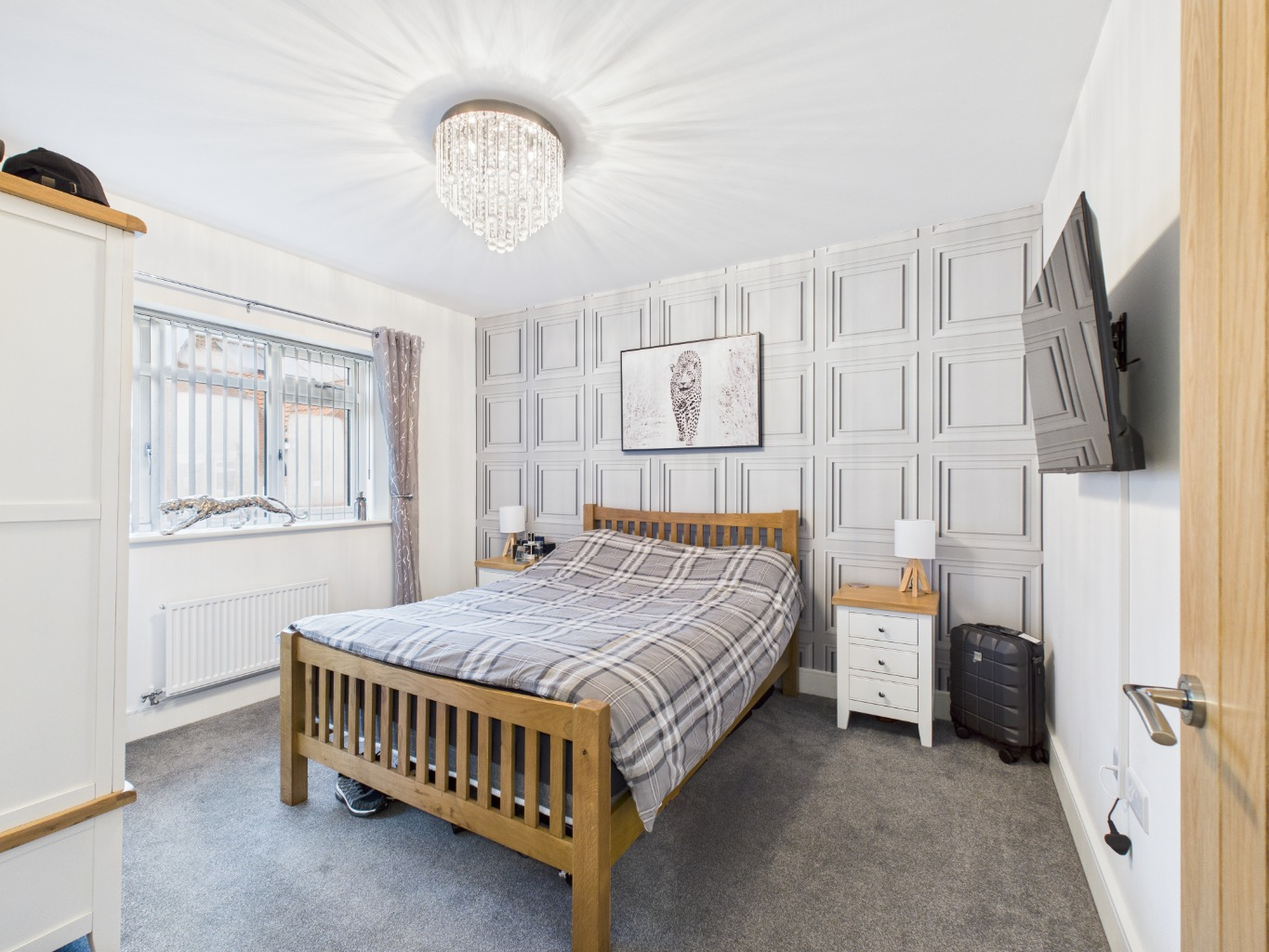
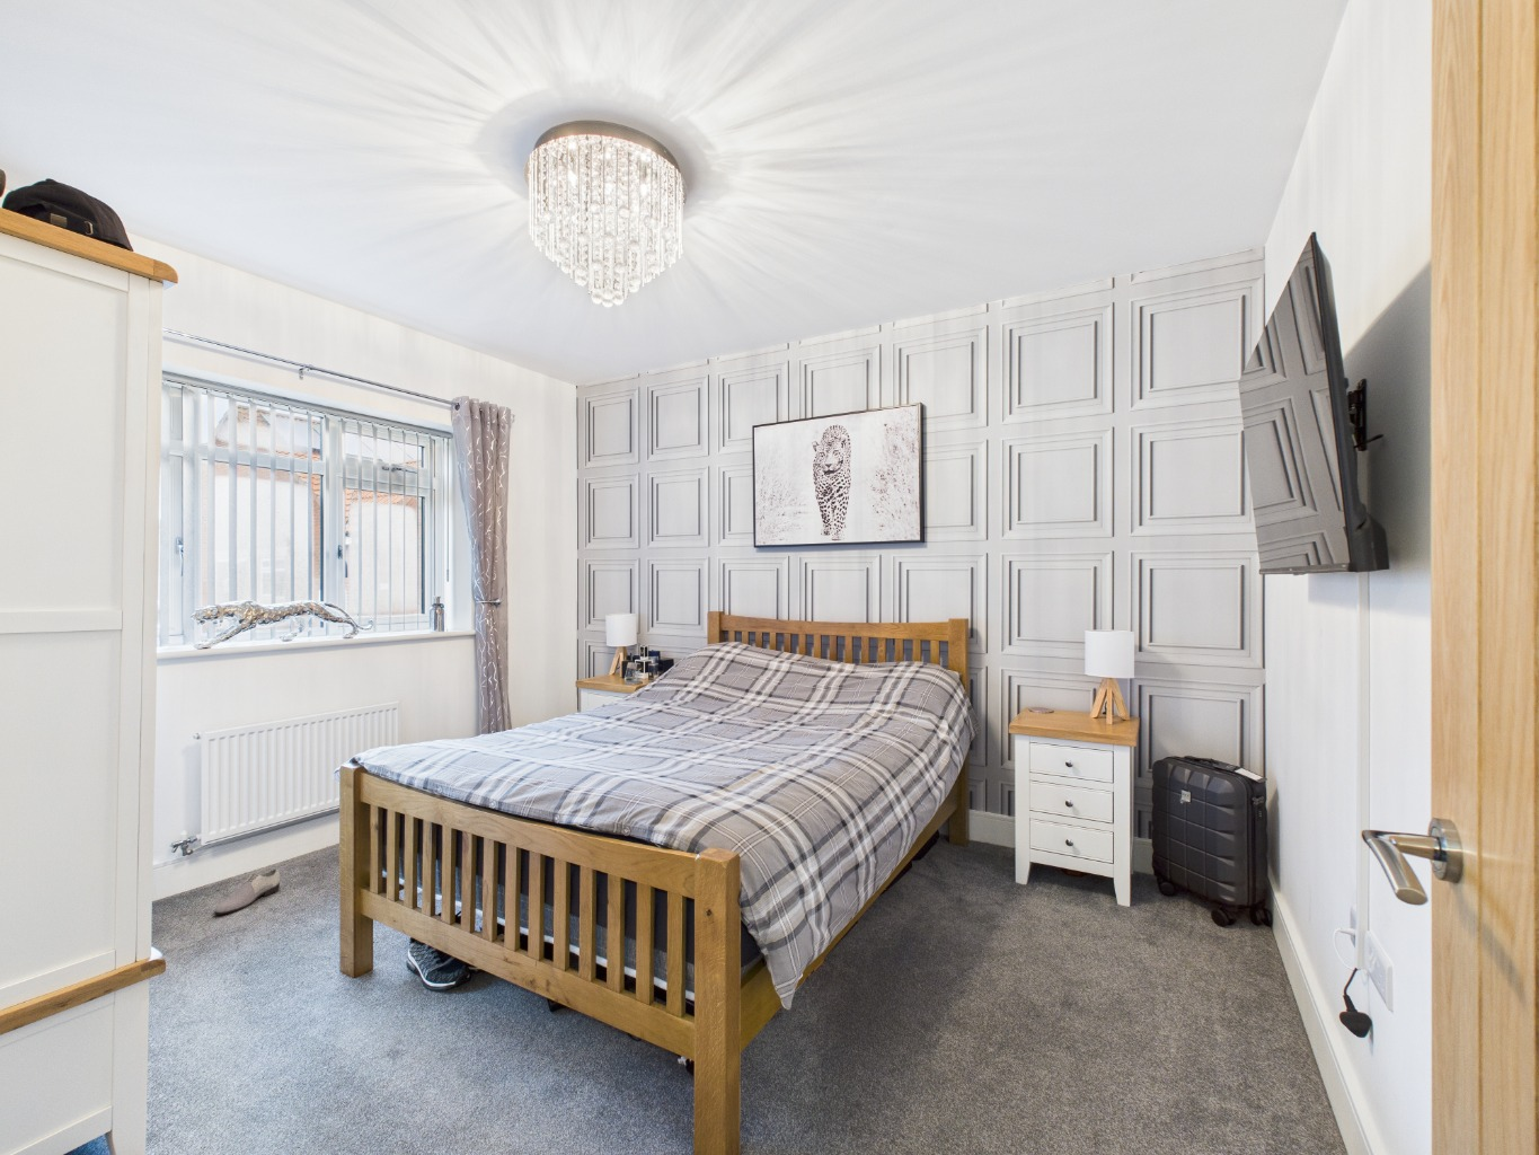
+ shoe (247, 889)
